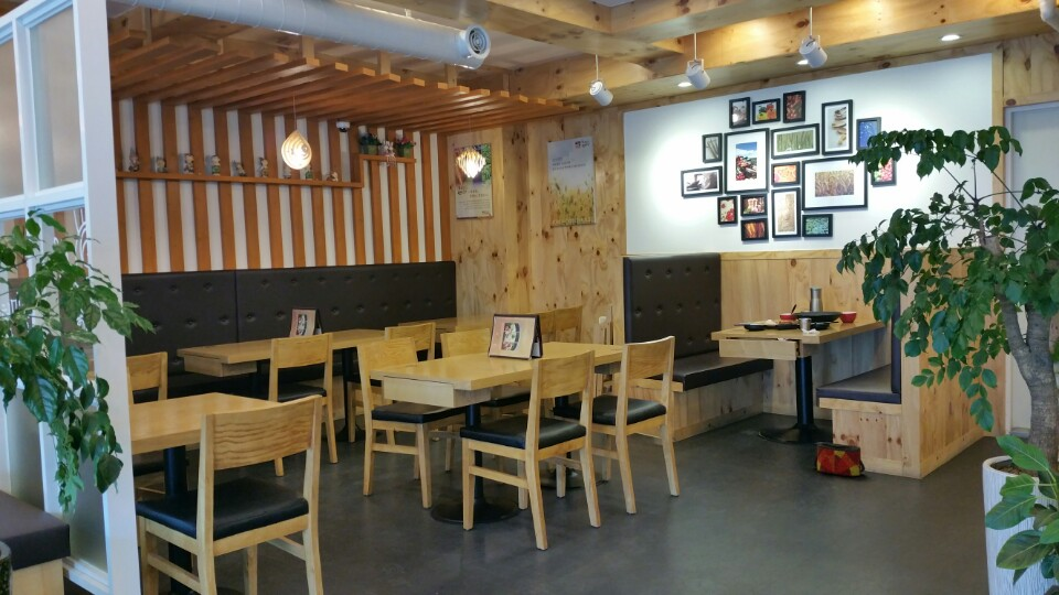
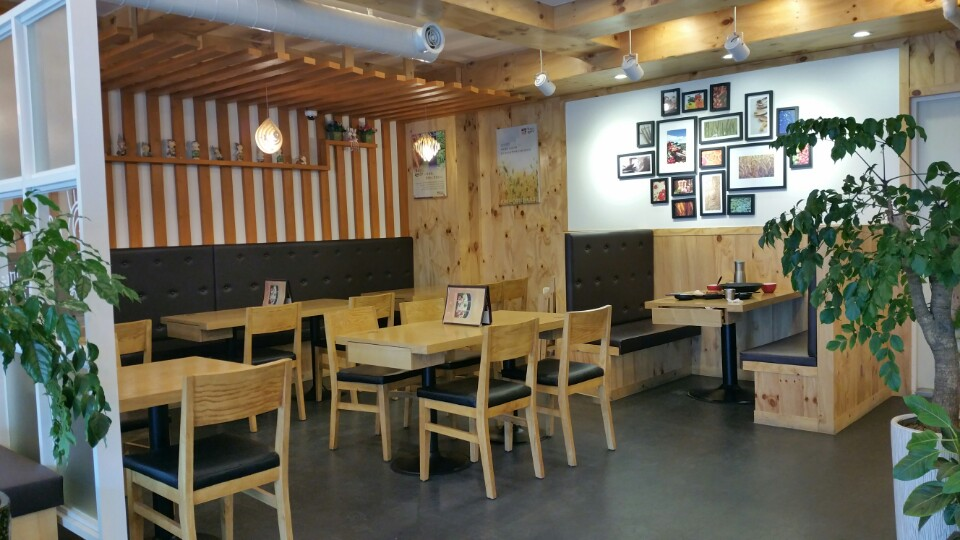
- bag (837, 457)
